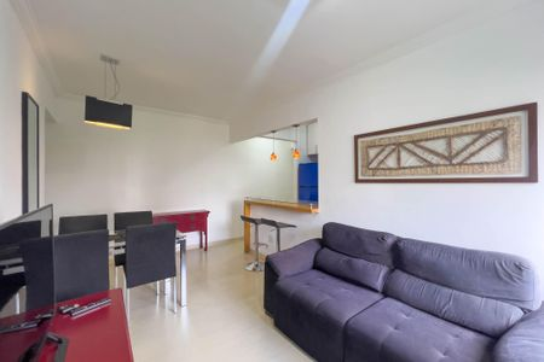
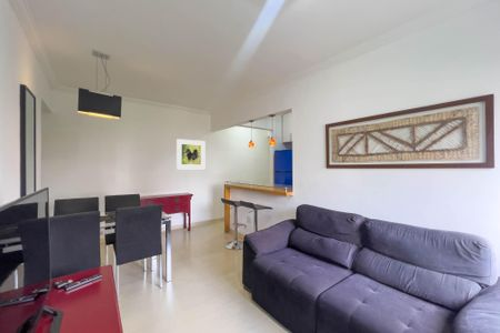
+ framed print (191, 154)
